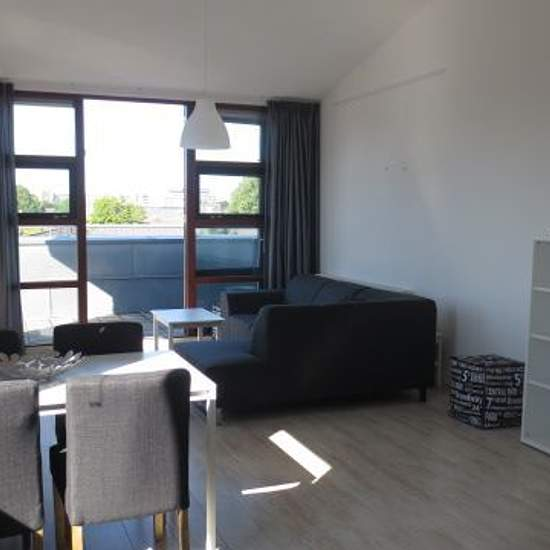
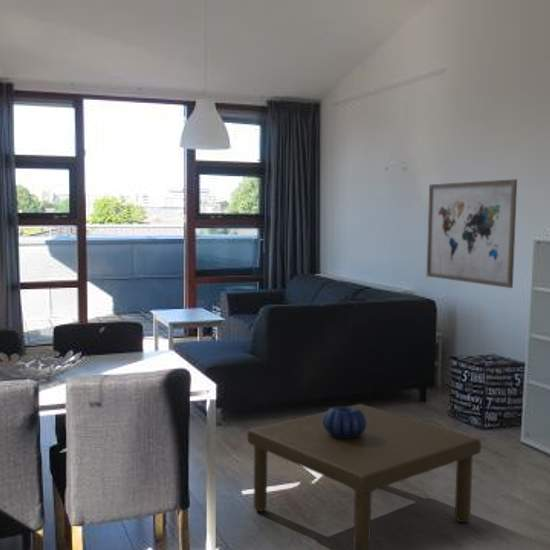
+ decorative bowl (344, 420)
+ coffee table (361, 475)
+ wall art (467, 232)
